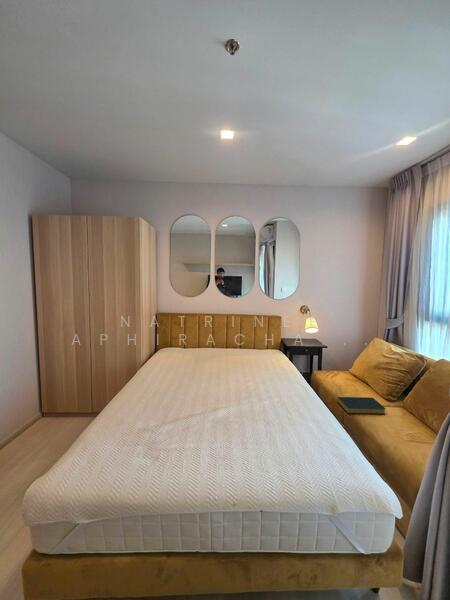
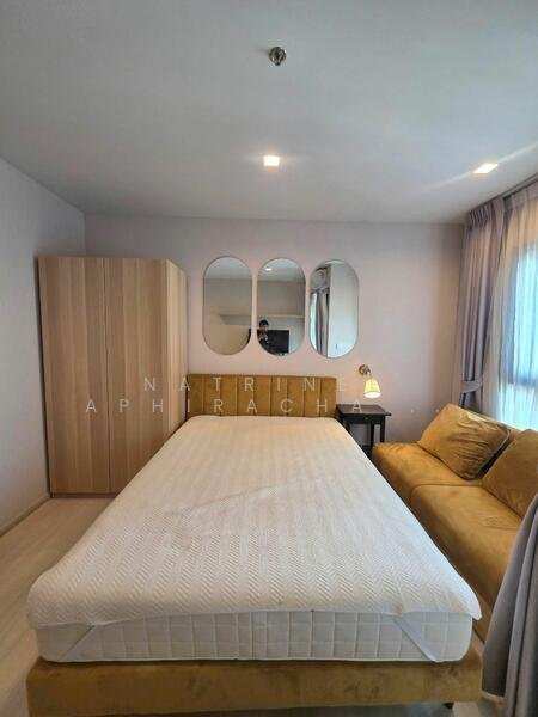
- hardback book (360, 405)
